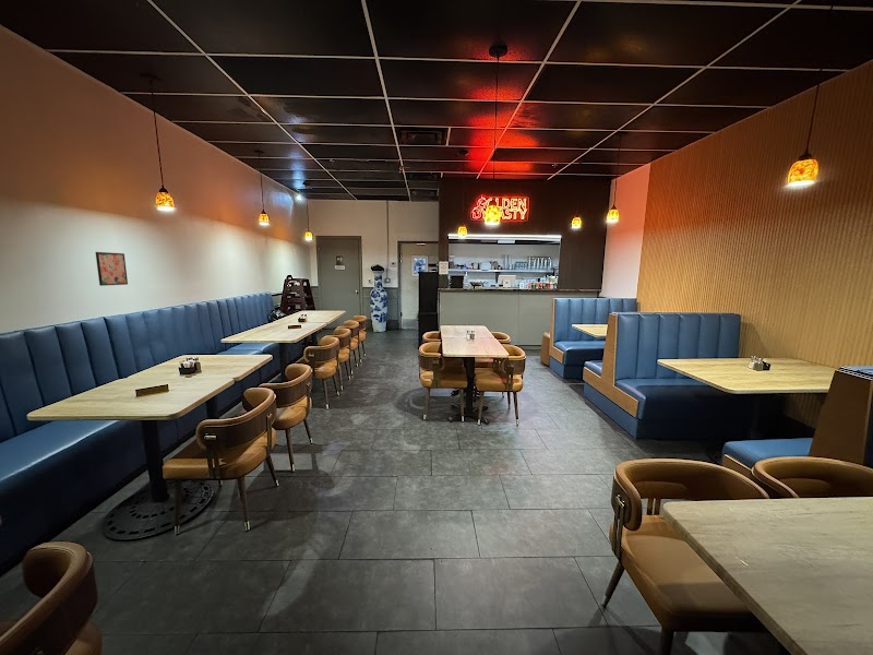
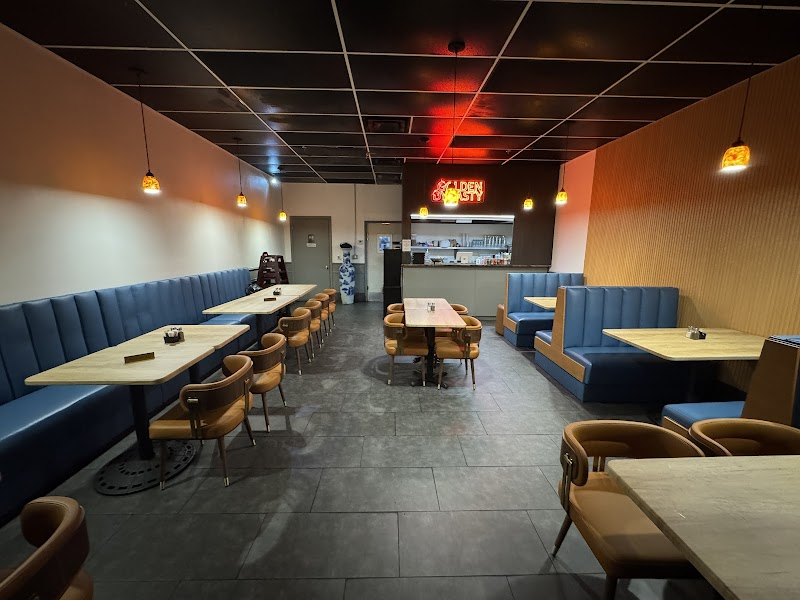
- wall art (112, 269)
